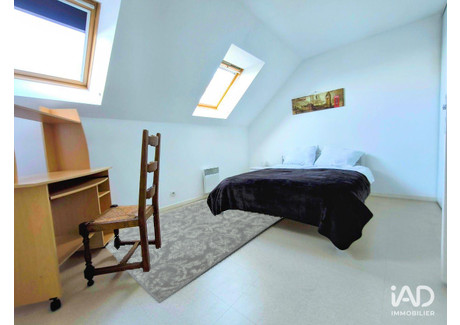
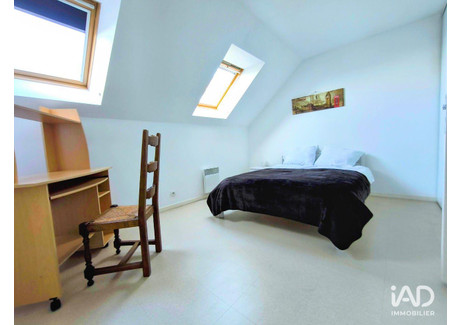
- rug (207, 219)
